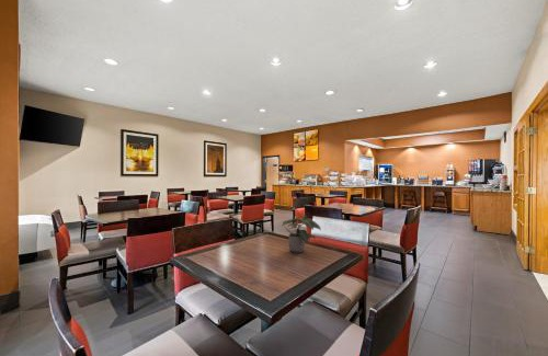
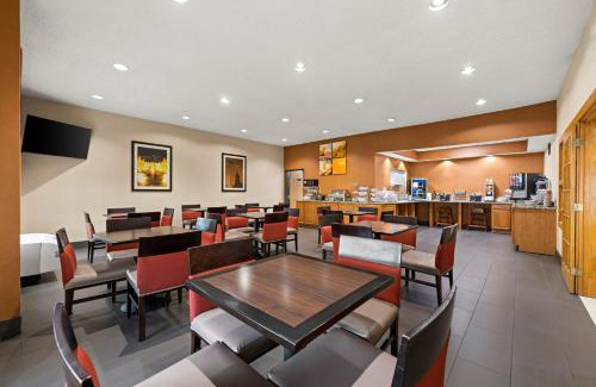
- potted plant (300, 233)
